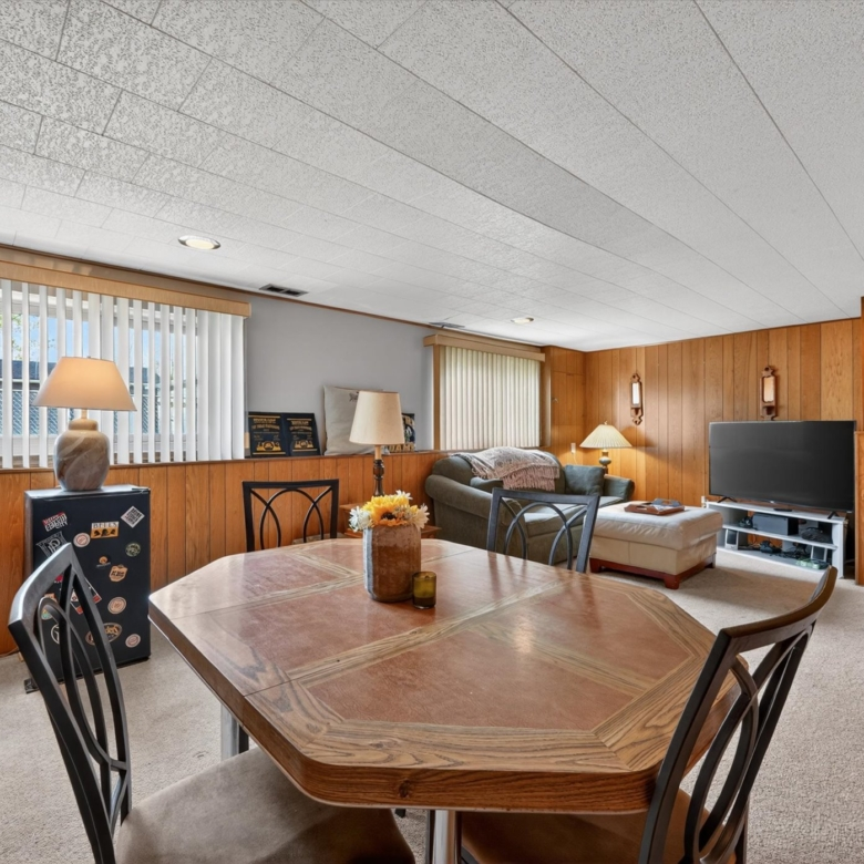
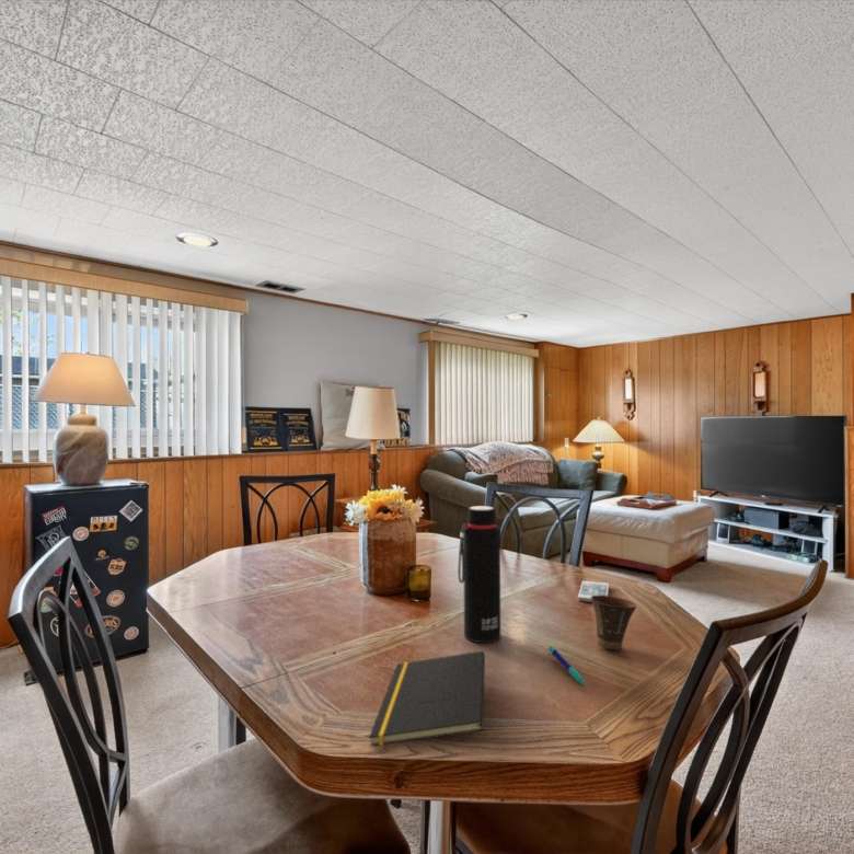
+ notepad (434, 692)
+ smartphone (593, 591)
+ pen (566, 665)
+ water bottle (478, 572)
+ cup (613, 622)
